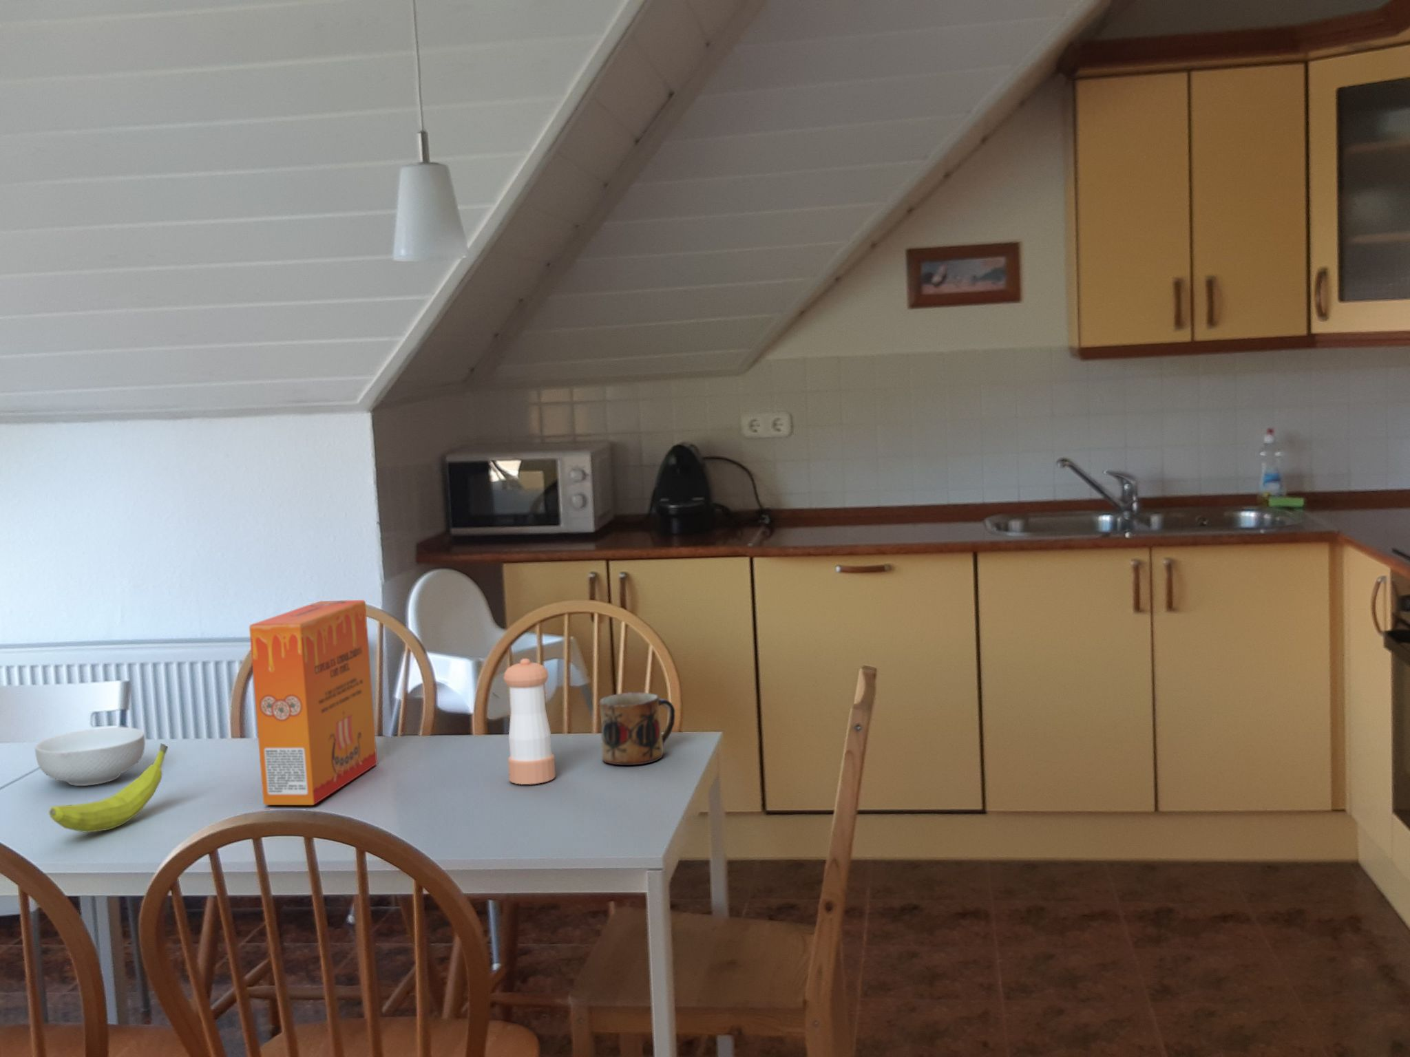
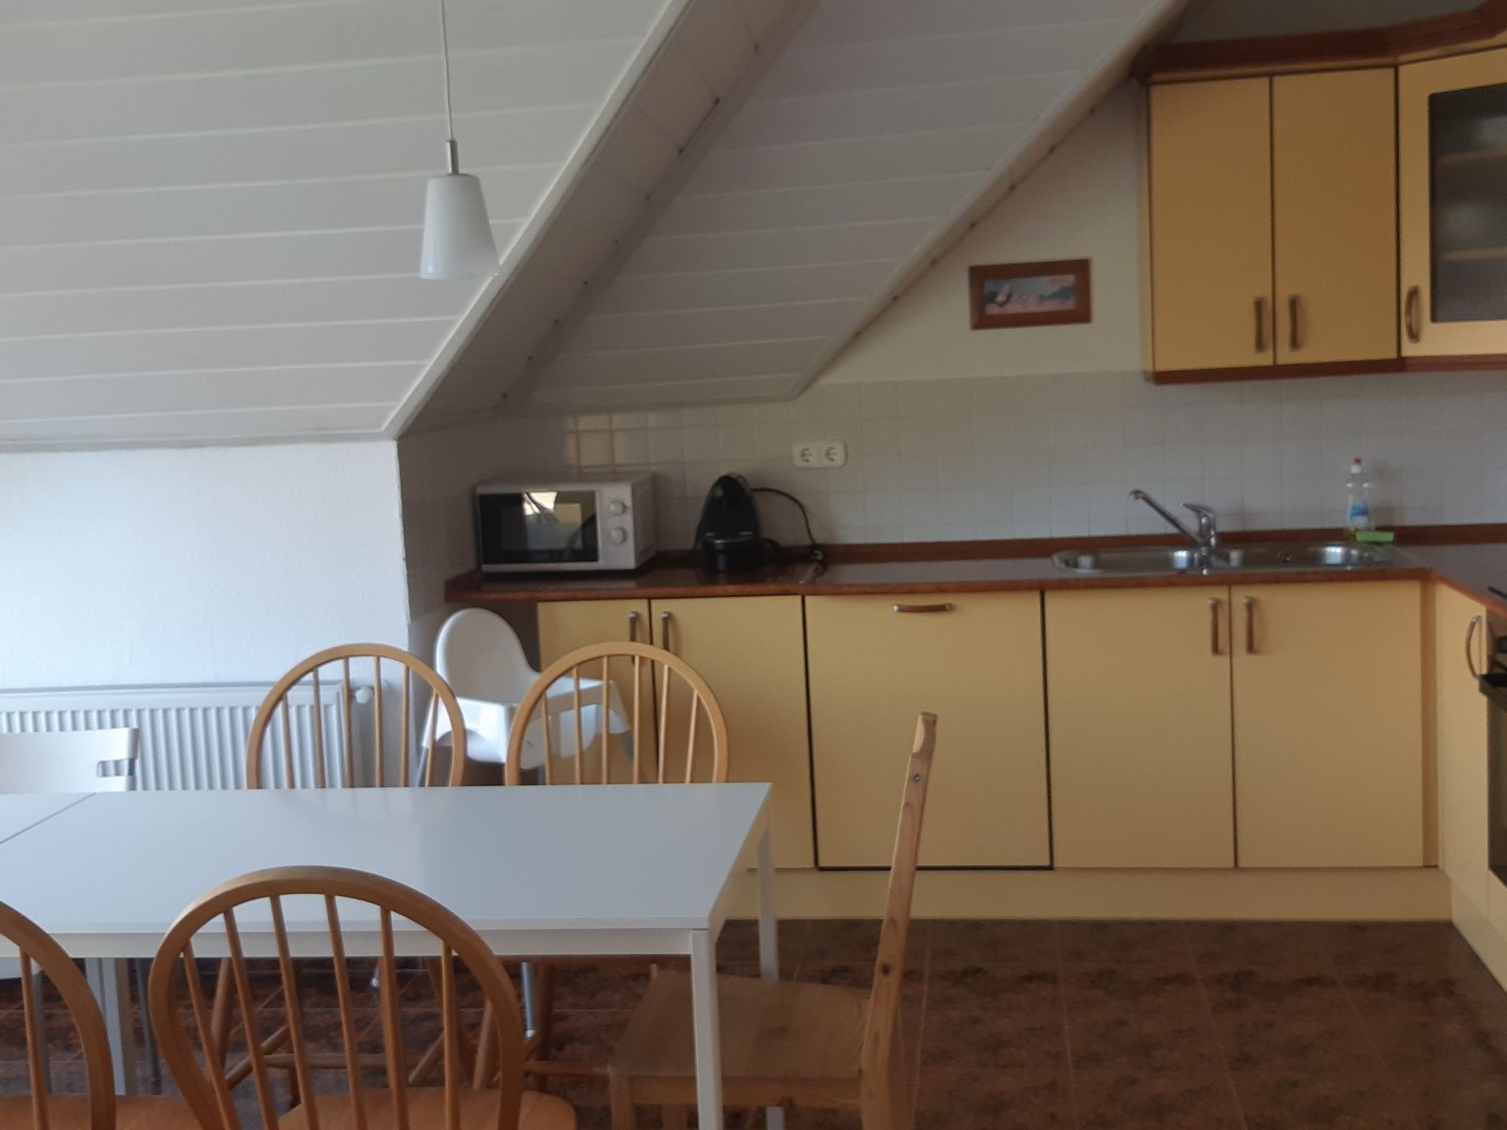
- fruit (108, 797)
- cereal bowl (91, 759)
- mug (635, 726)
- pepper shaker (528, 718)
- cereal box (316, 697)
